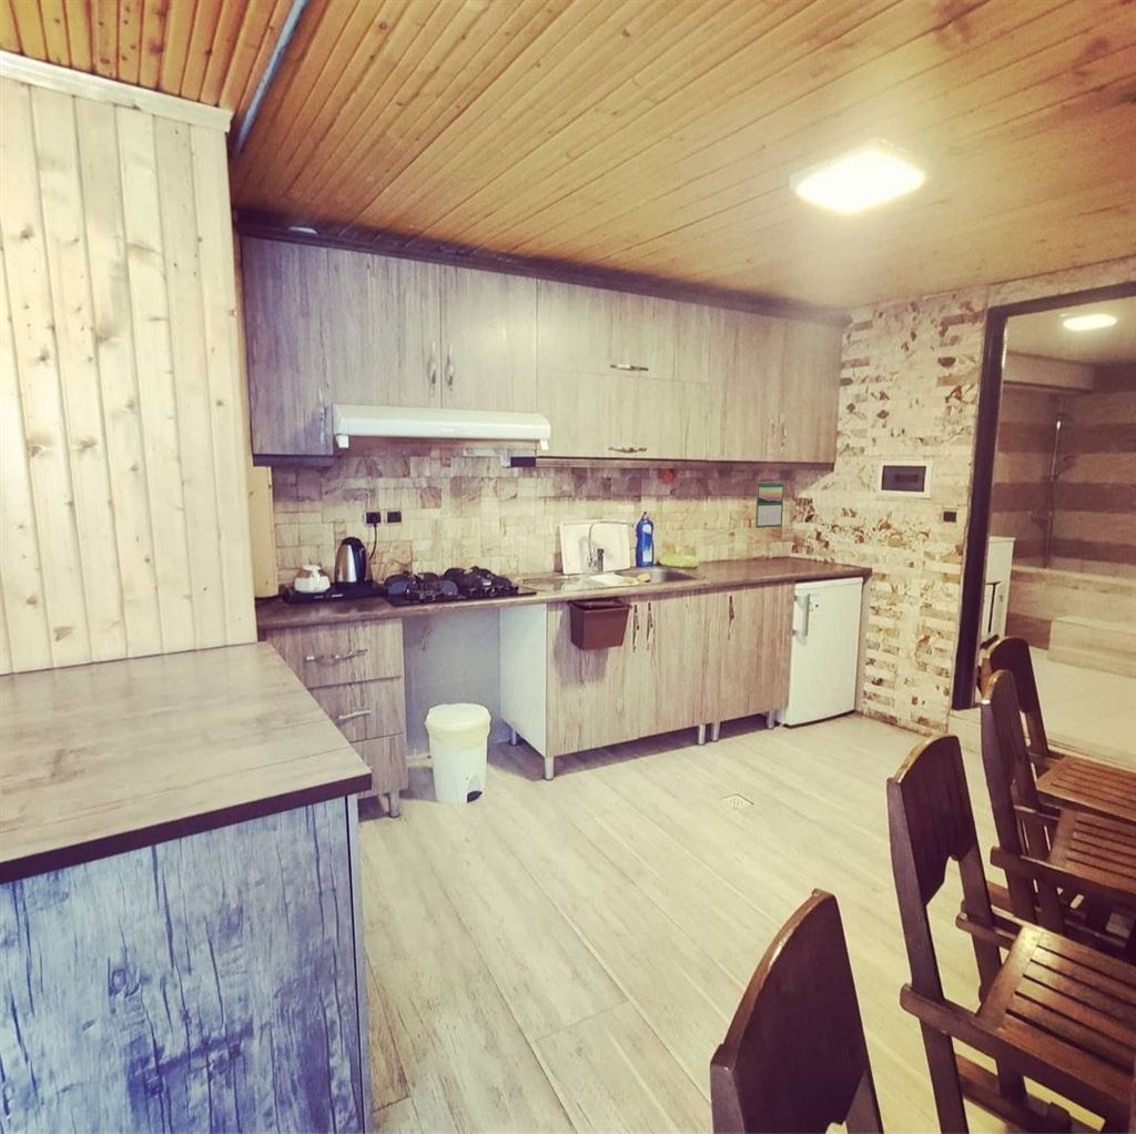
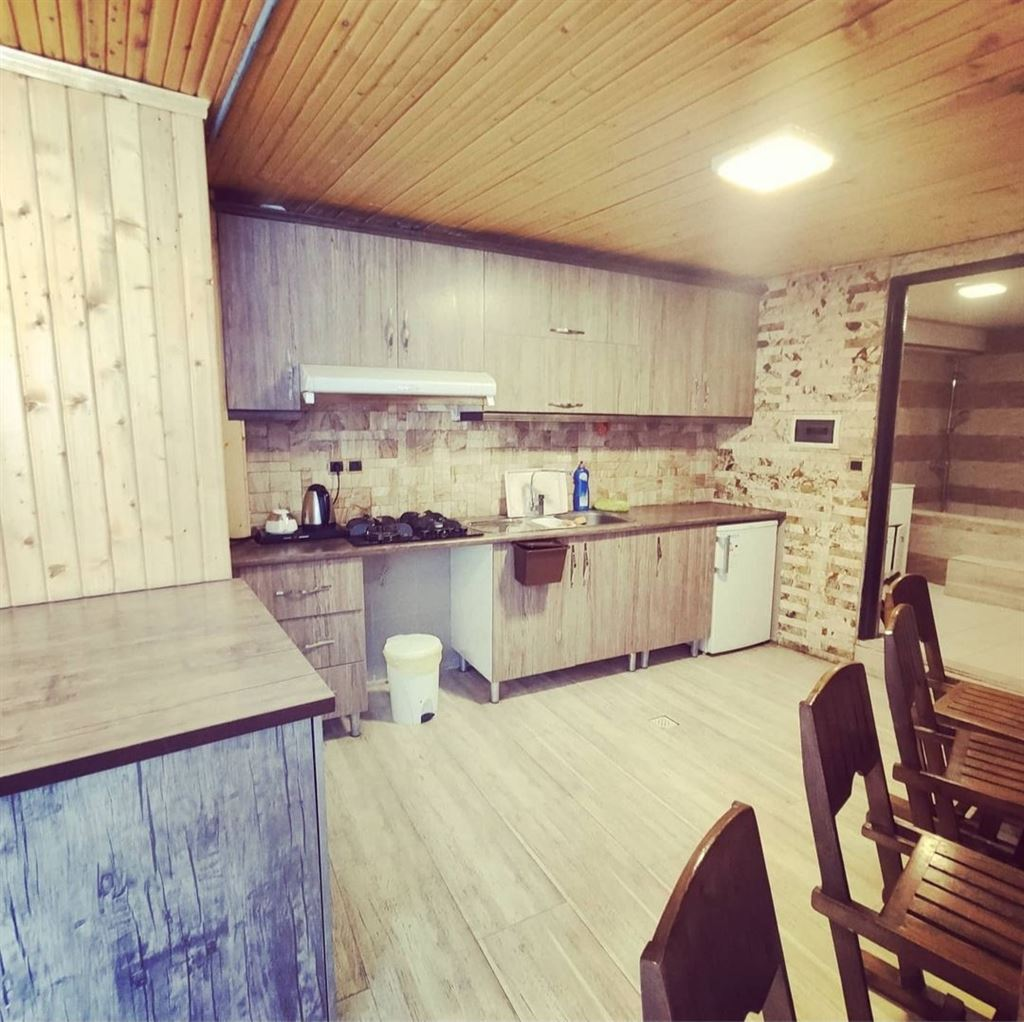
- calendar (769, 504)
